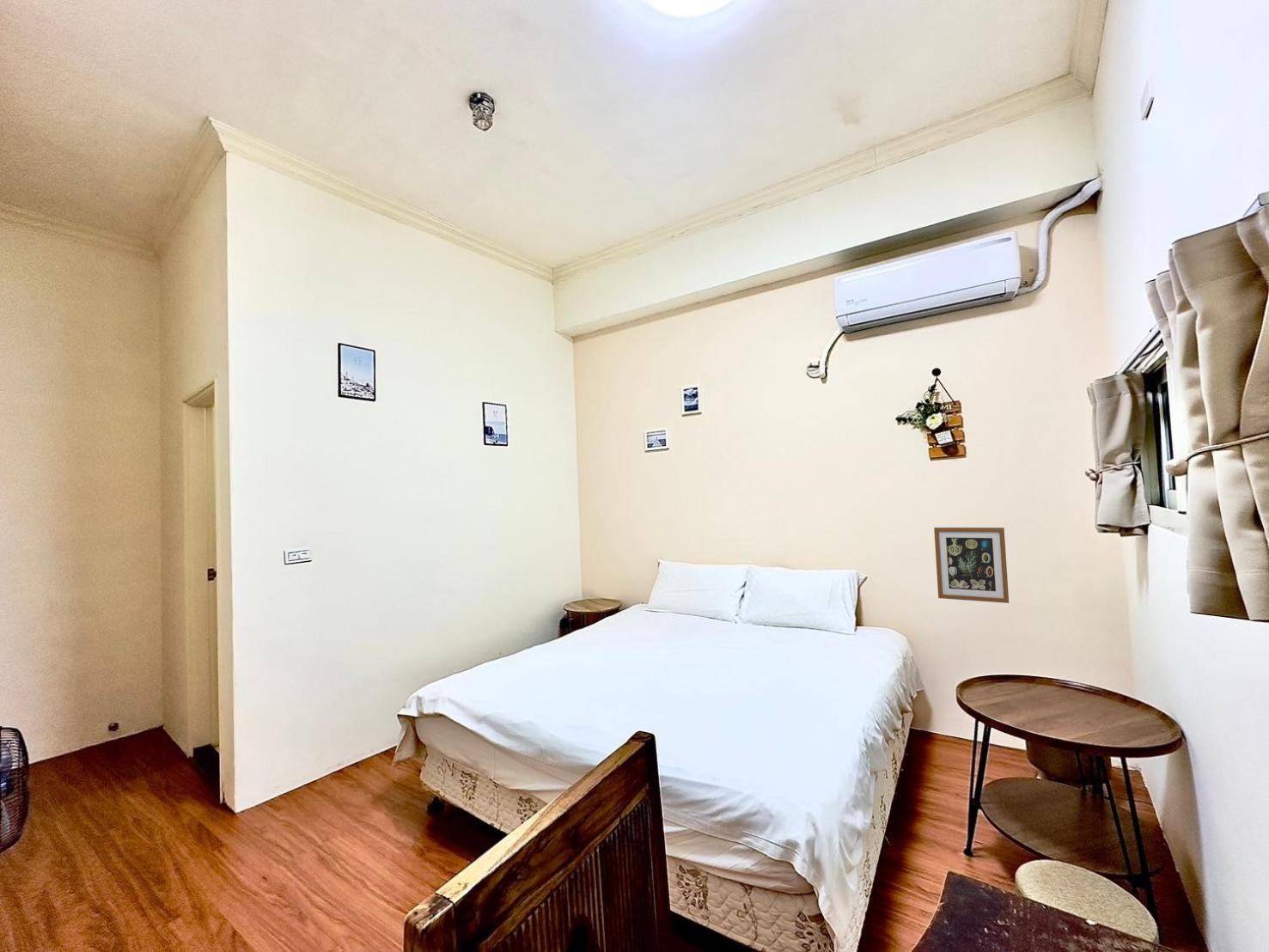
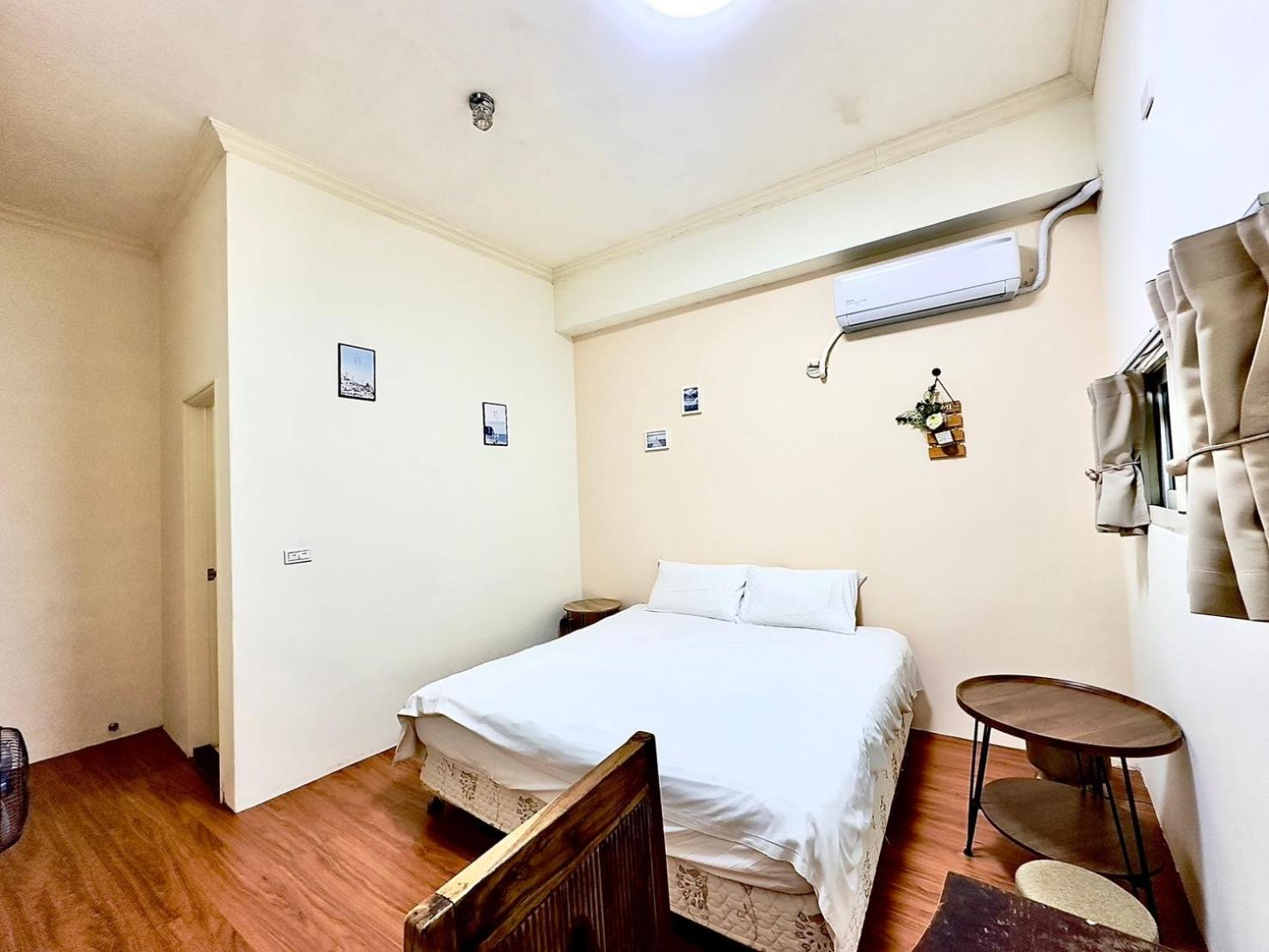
- wall art (970, 564)
